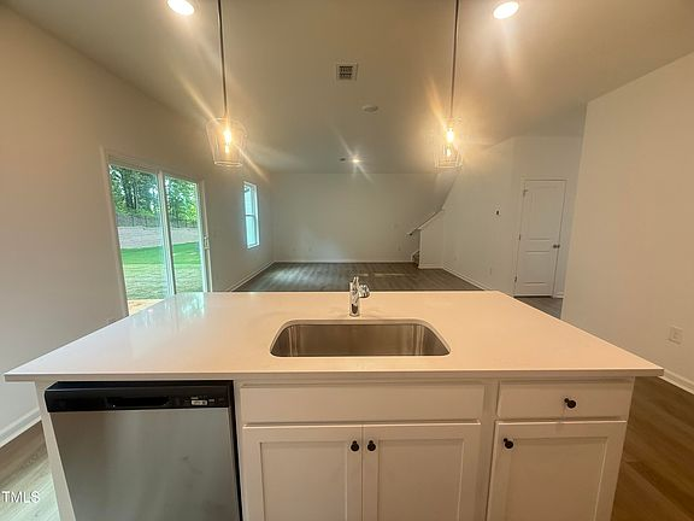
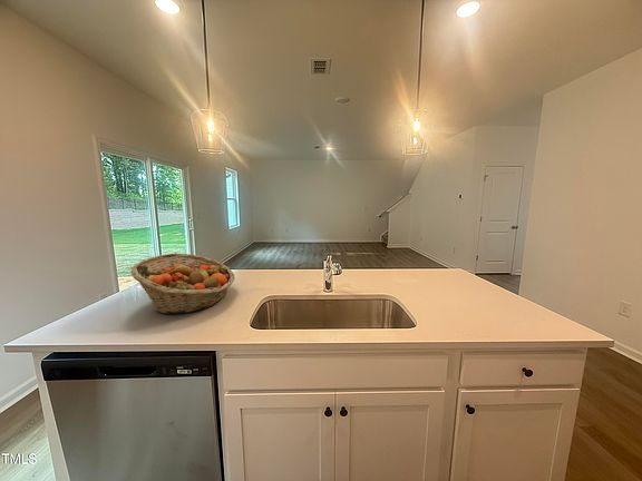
+ fruit basket (188, 278)
